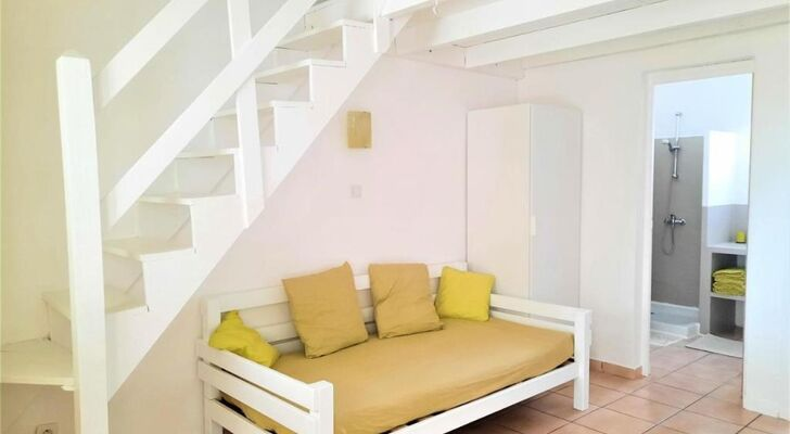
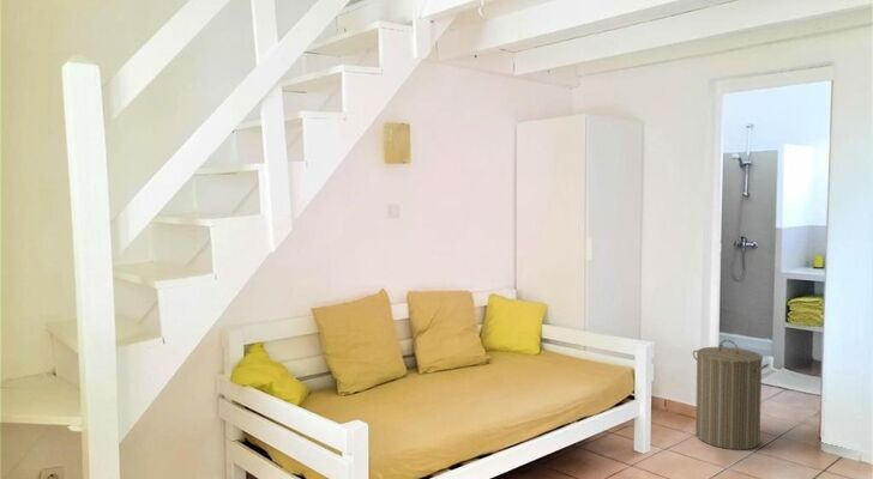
+ laundry hamper (728, 389)
